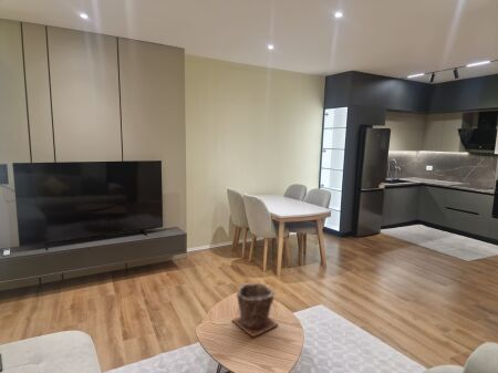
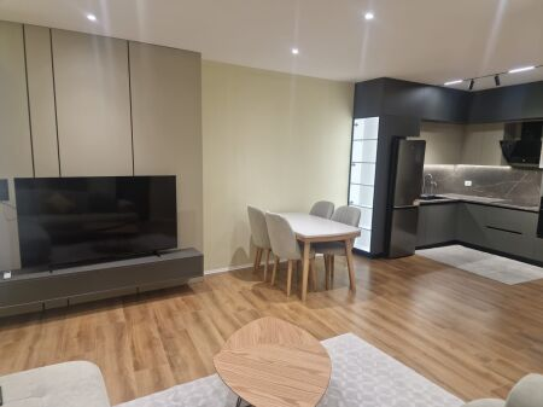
- plant pot (256, 305)
